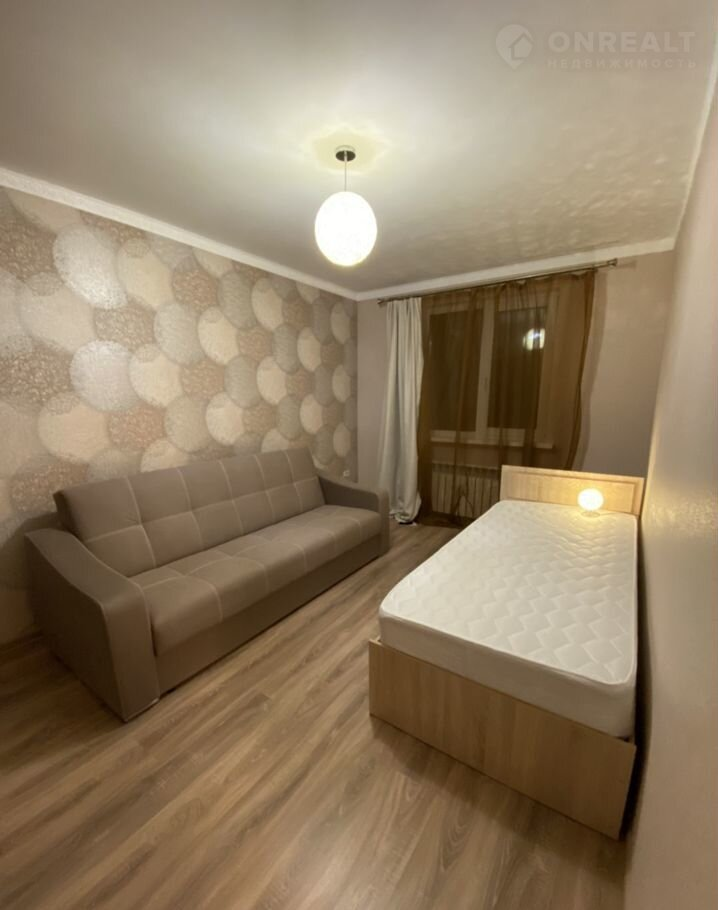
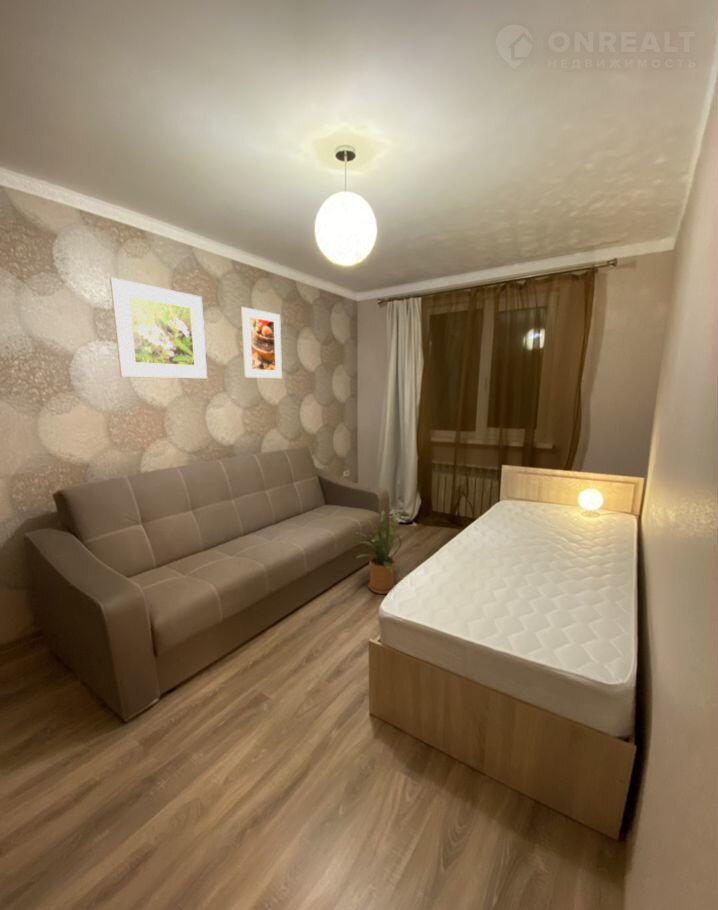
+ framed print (262, 345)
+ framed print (163, 333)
+ house plant (377, 552)
